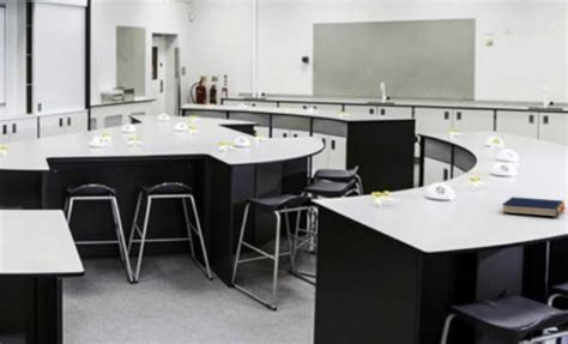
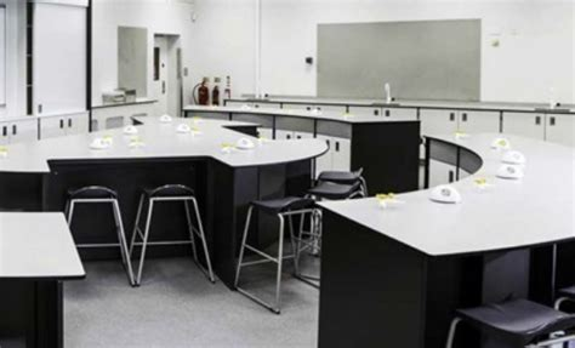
- book (534, 206)
